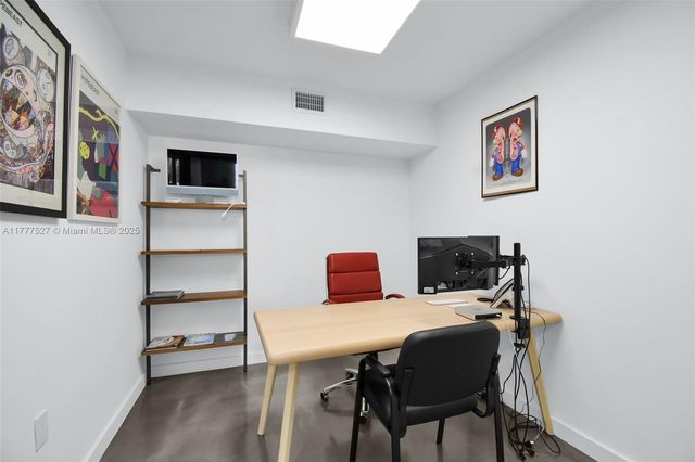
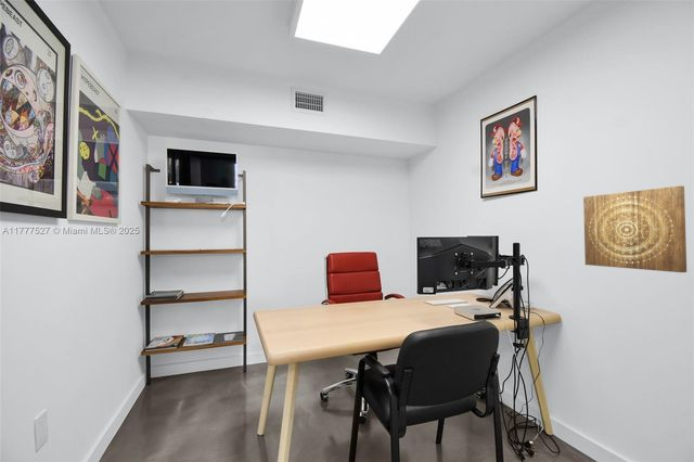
+ wall art (628, 230)
